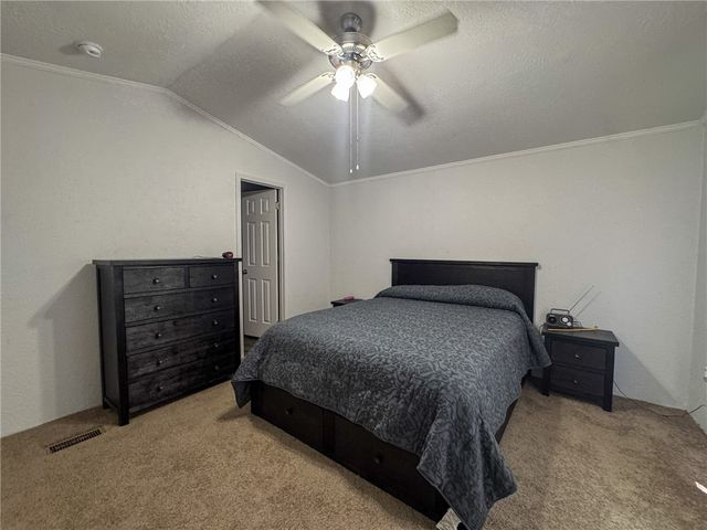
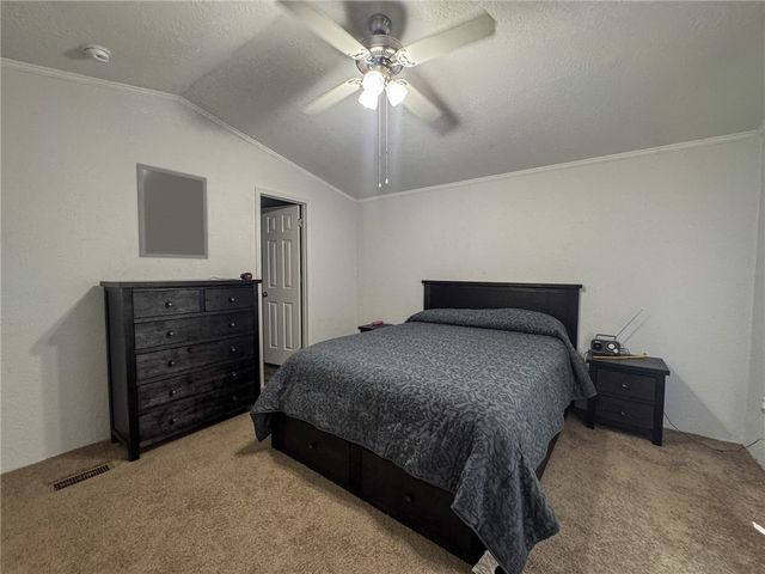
+ home mirror (175, 214)
